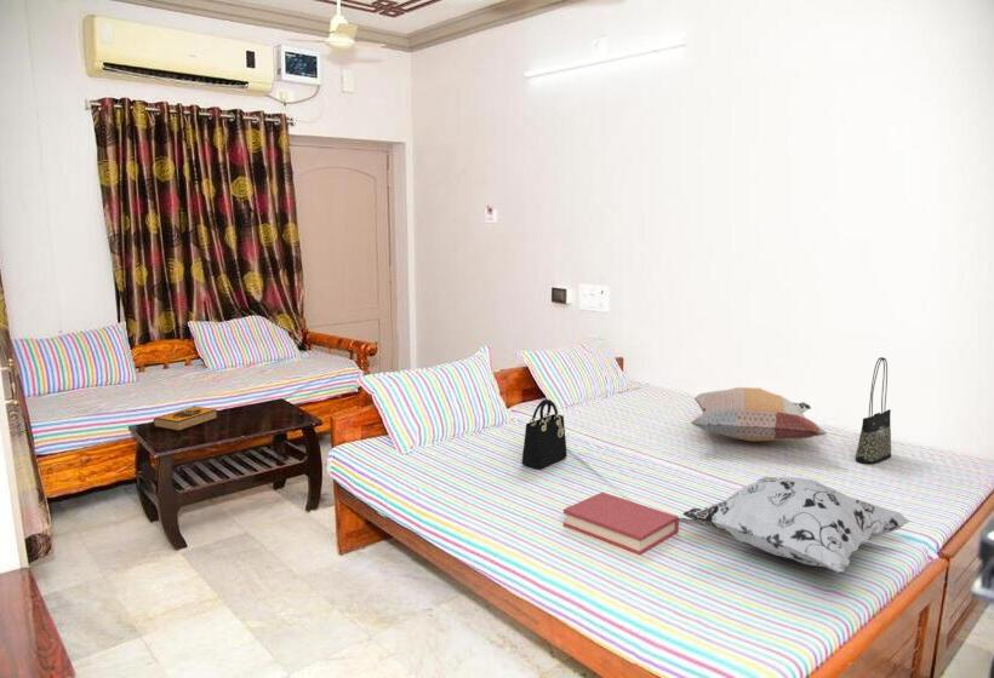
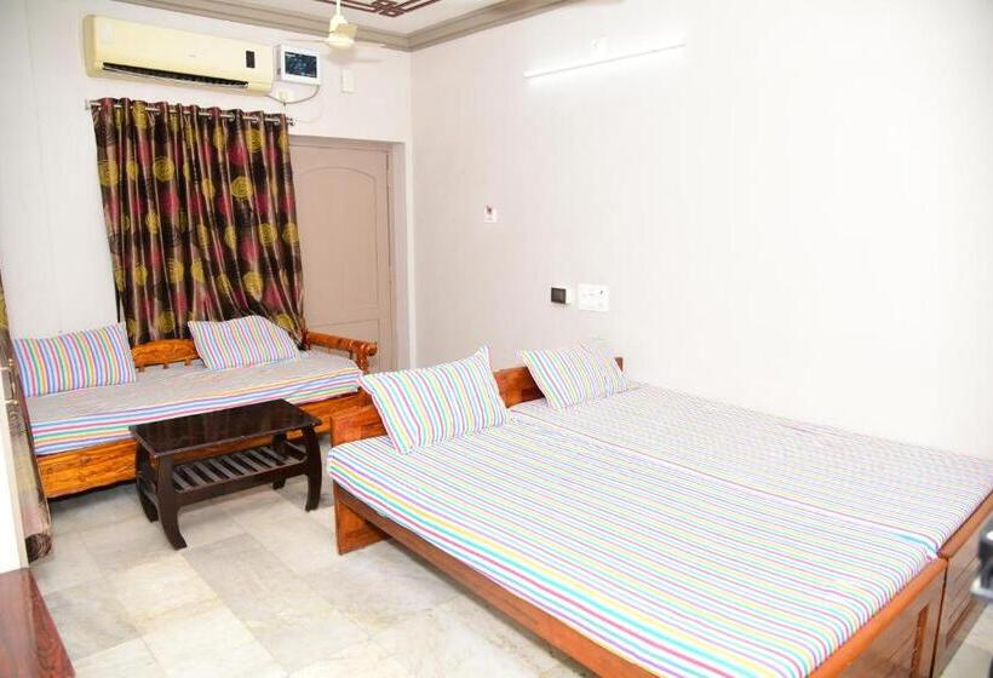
- decorative pillow (753, 413)
- hardback book (185, 416)
- decorative pillow (794, 517)
- hardback book (619, 521)
- tote bag (881, 408)
- handbag (544, 430)
